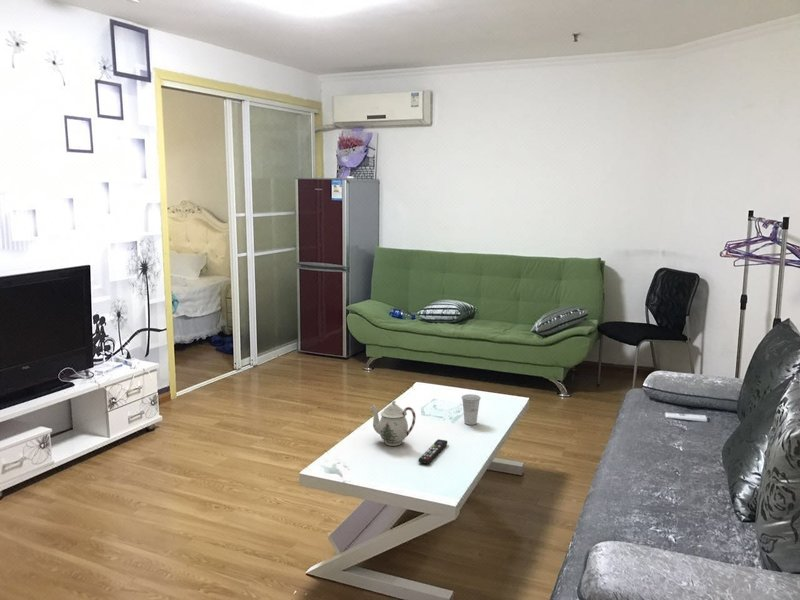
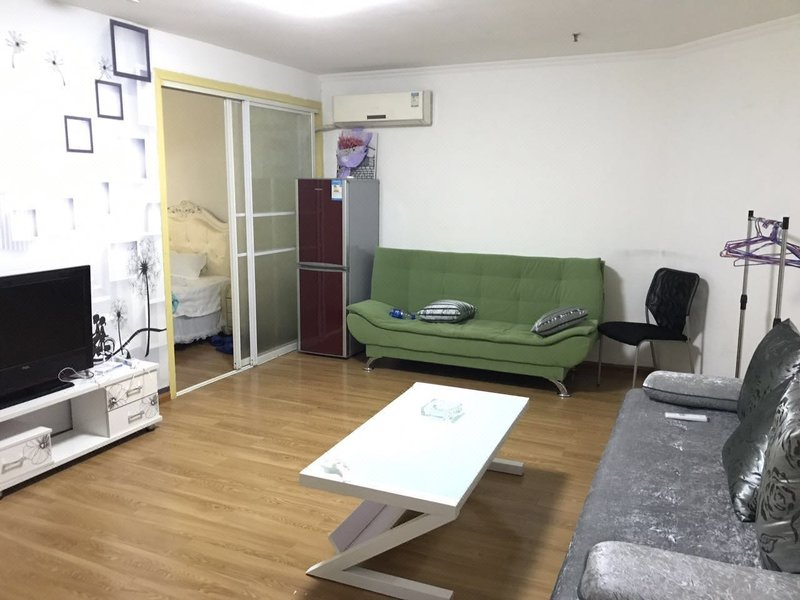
- teapot (392, 421)
- cup (470, 409)
- remote control (433, 451)
